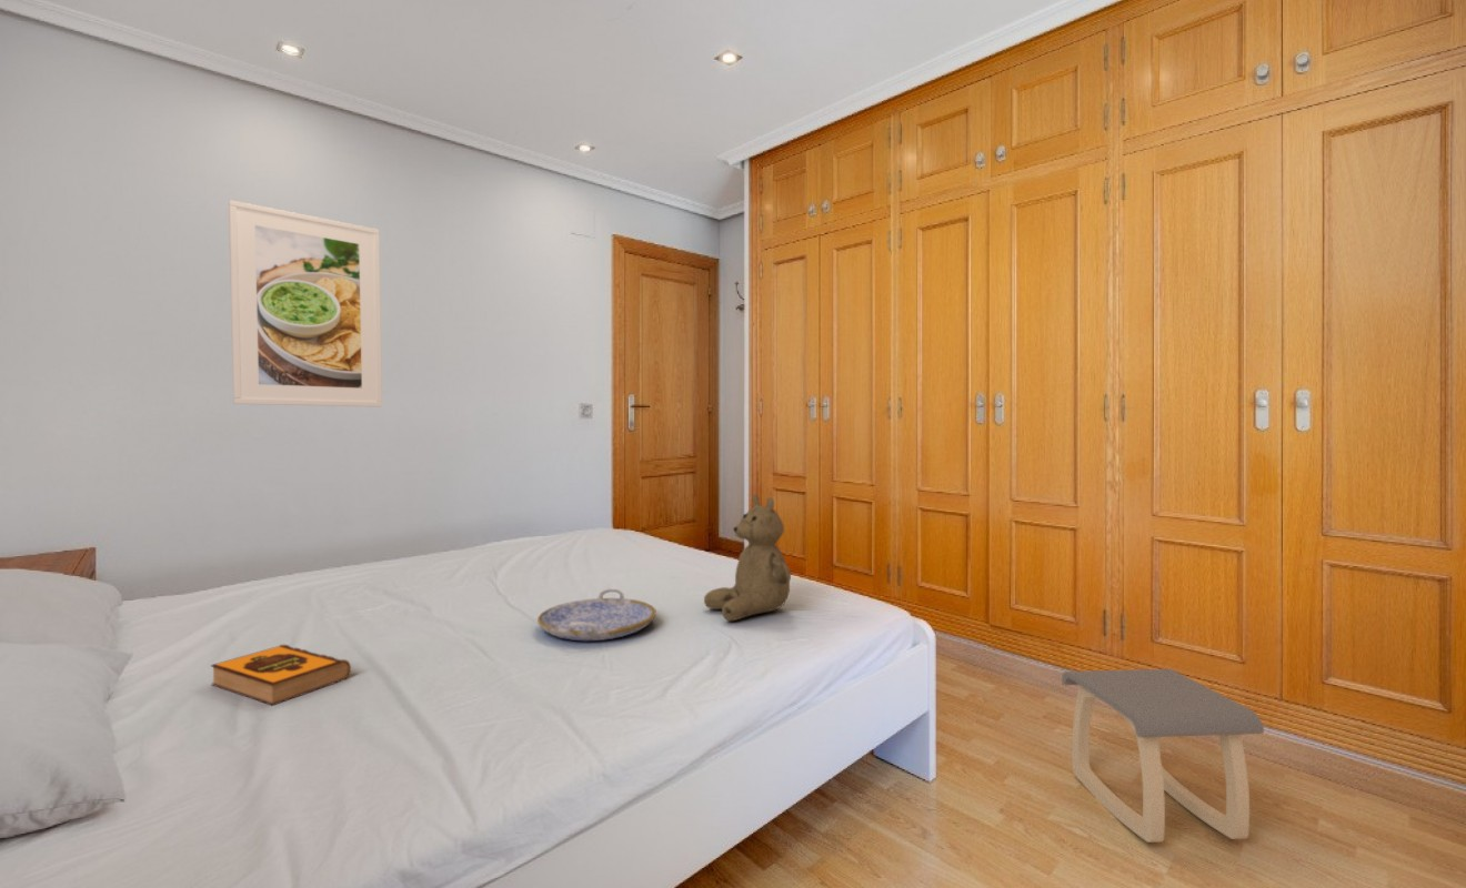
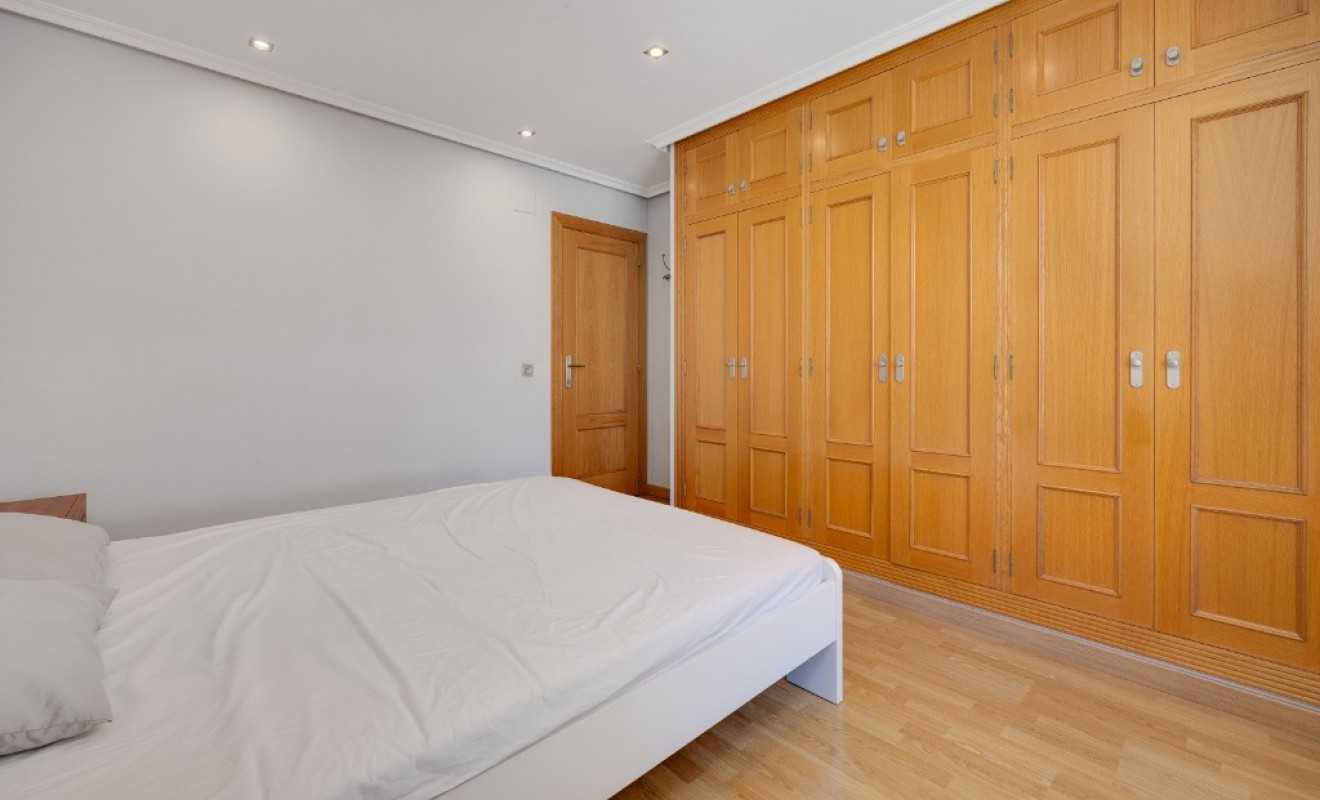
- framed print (310, 311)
- stool (1152, 748)
- serving tray (598, 615)
- teddy bear (747, 554)
- hardback book (282, 672)
